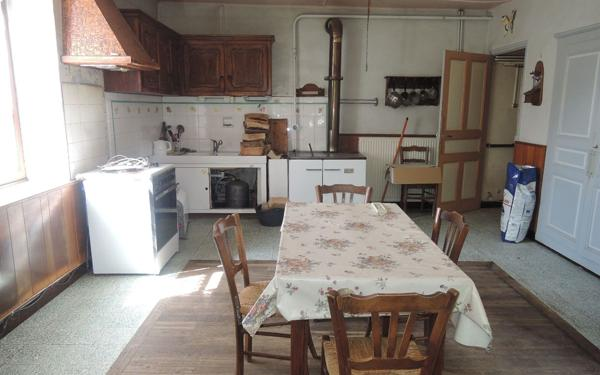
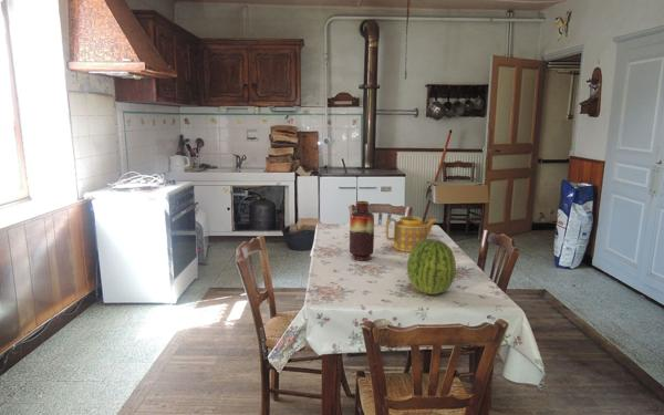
+ teapot (412, 232)
+ fruit (430, 266)
+ vase (361, 230)
